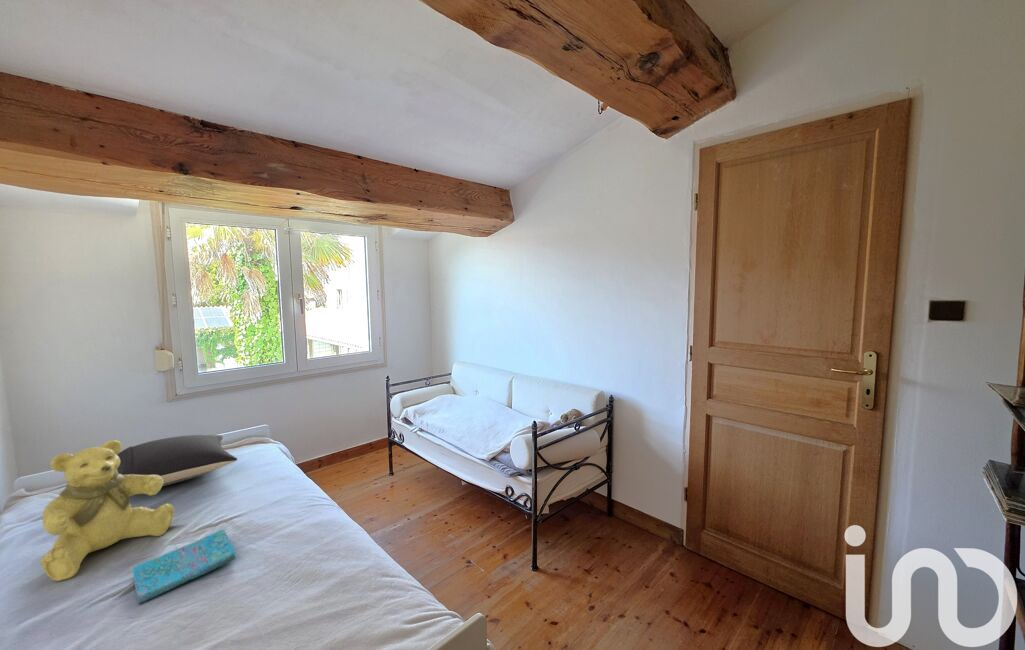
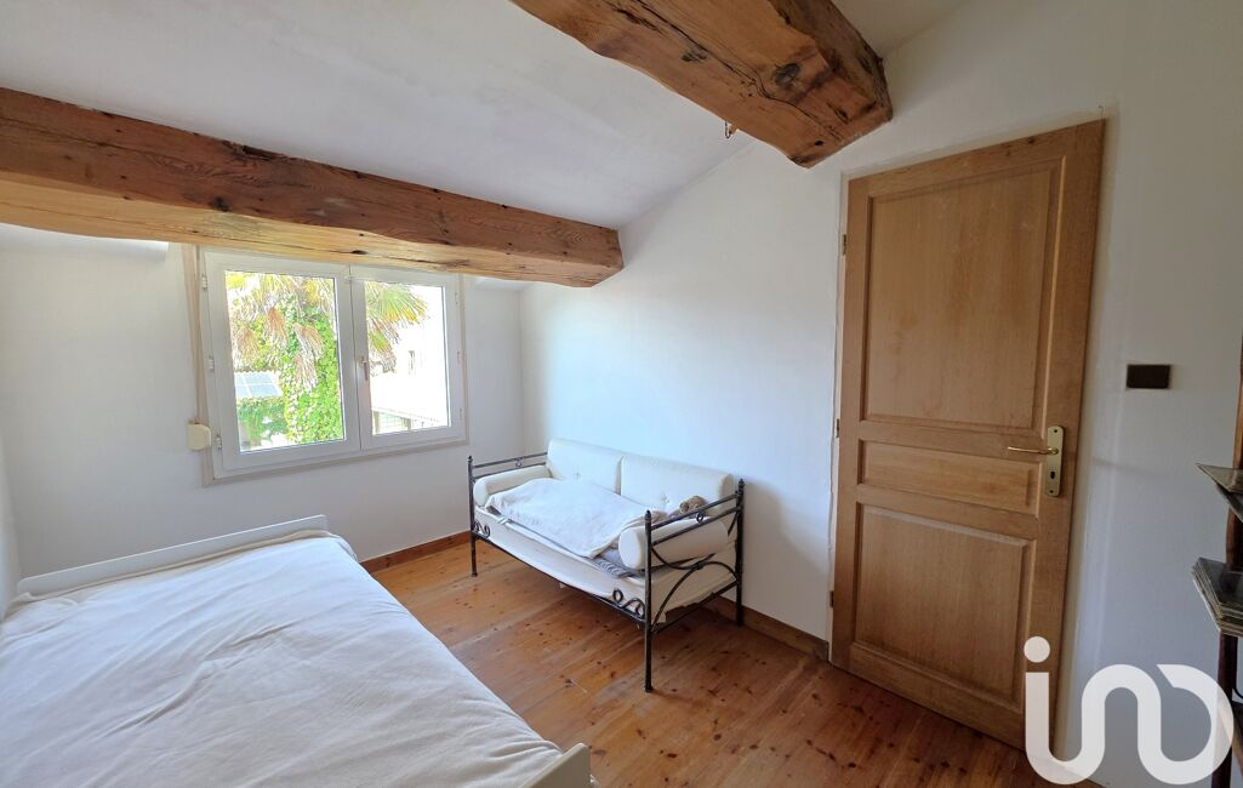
- pillow (174, 459)
- teddy bear (104, 498)
- cover (186, 562)
